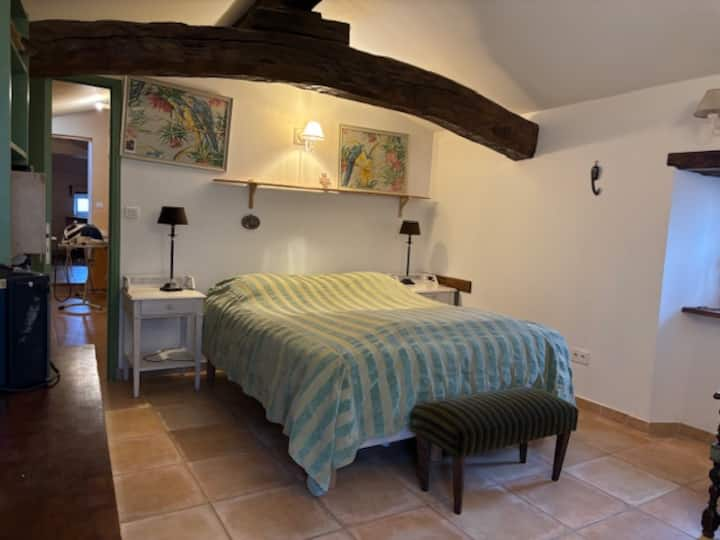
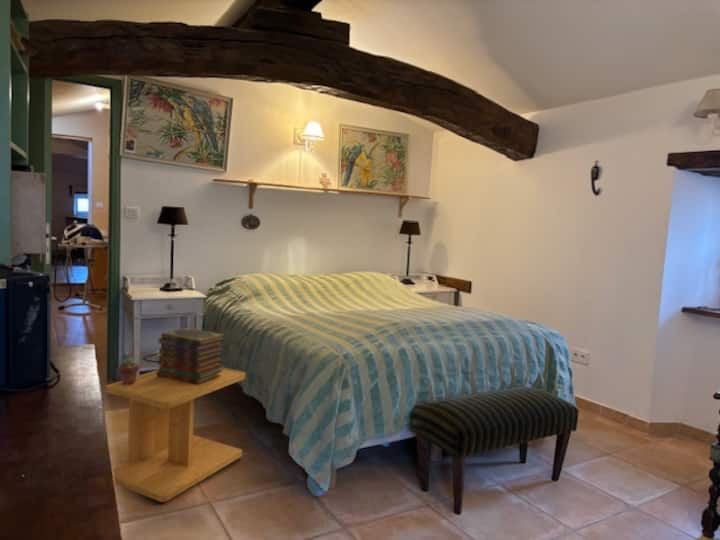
+ potted succulent (129, 369)
+ book stack (191, 354)
+ side table (178, 424)
